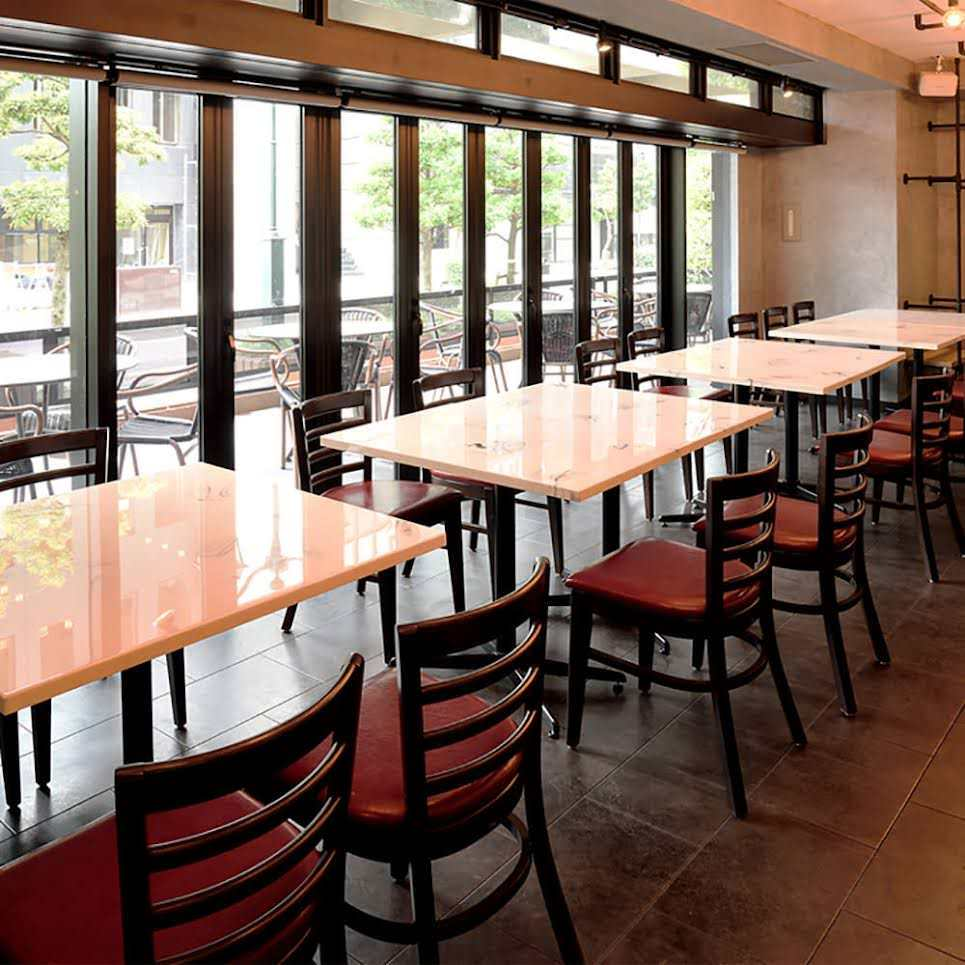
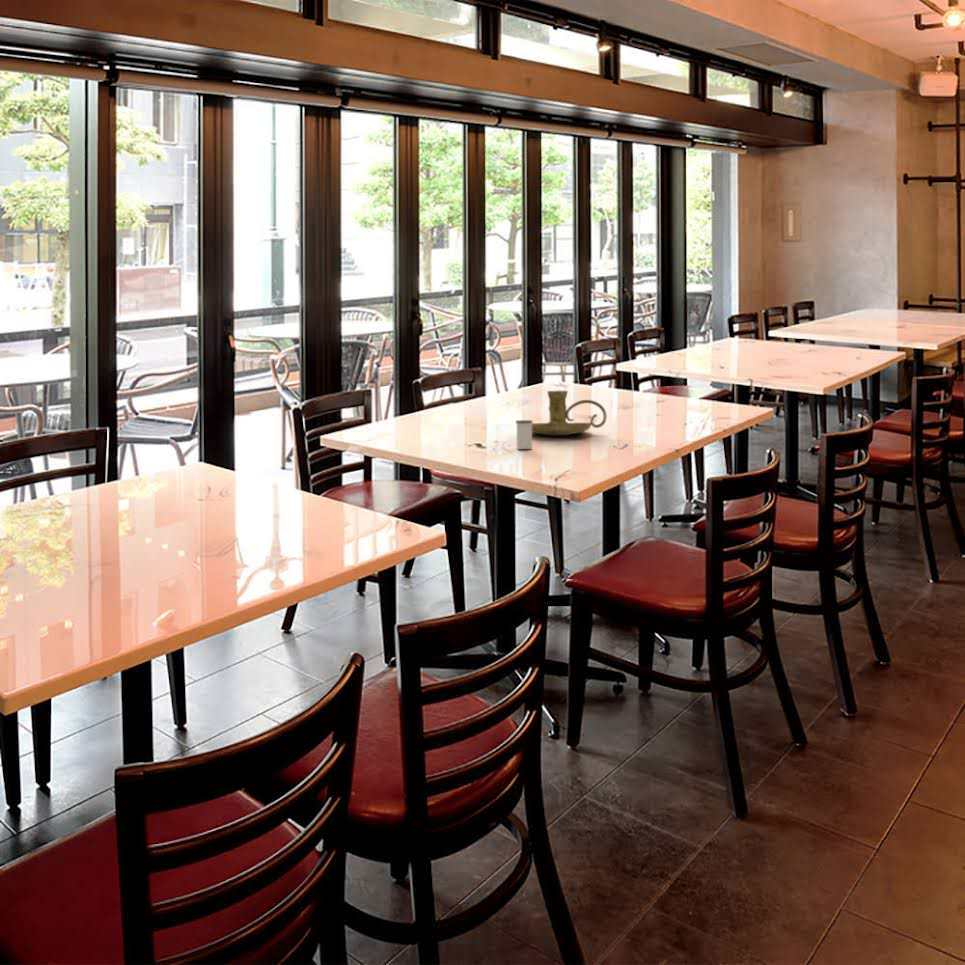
+ salt shaker (524, 434)
+ candle holder (565, 412)
